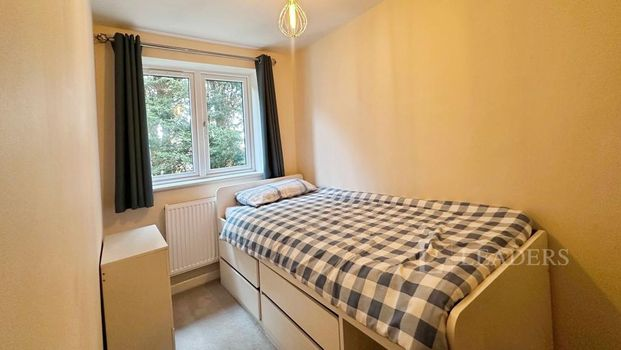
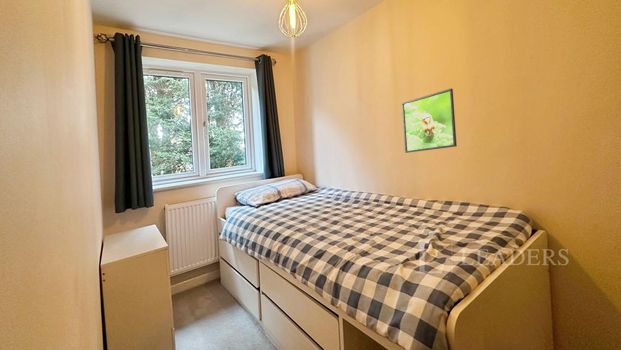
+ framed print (427, 123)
